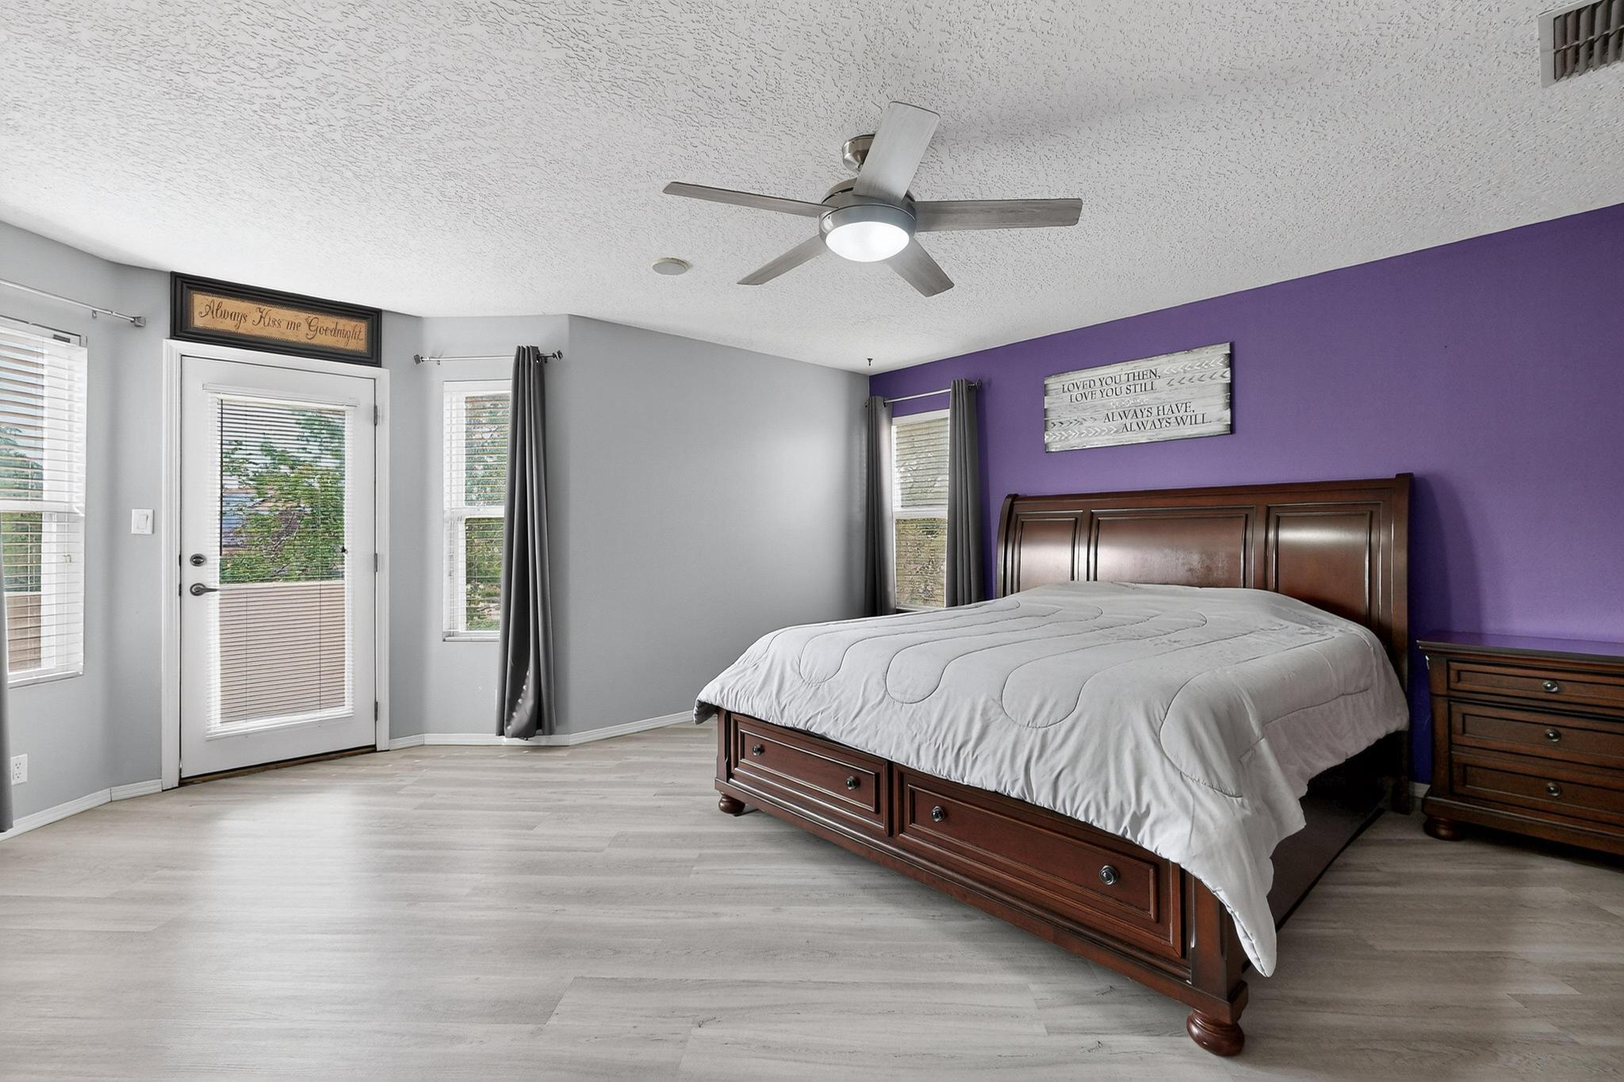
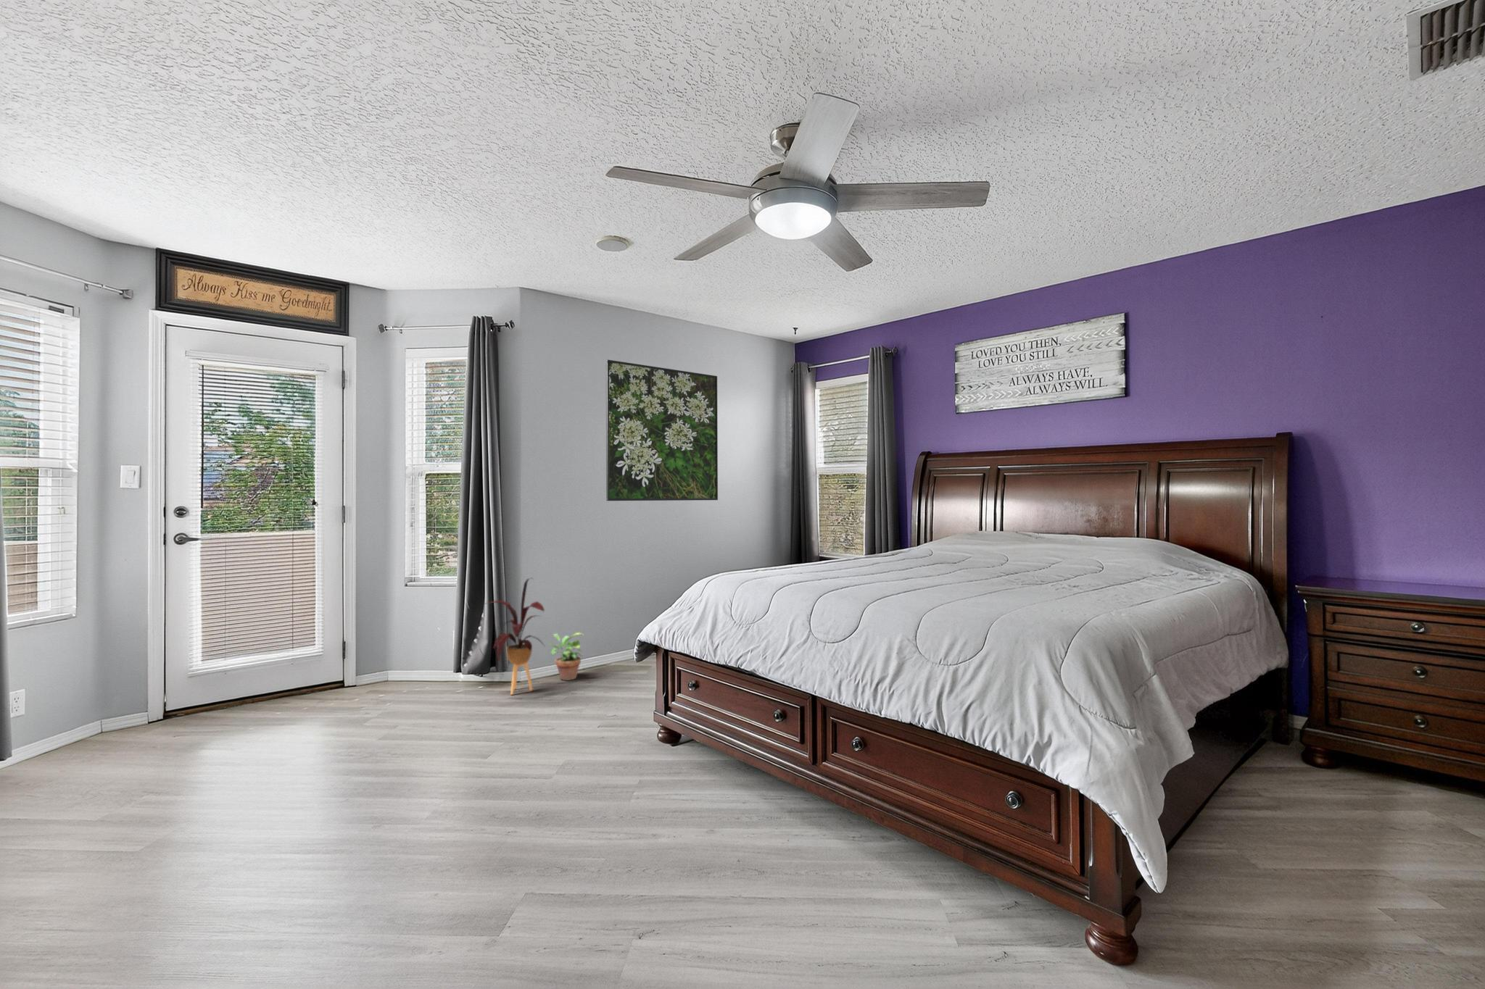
+ potted plant (563, 655)
+ house plant (515, 636)
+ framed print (665, 434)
